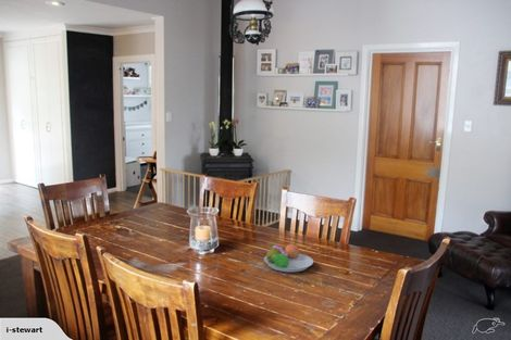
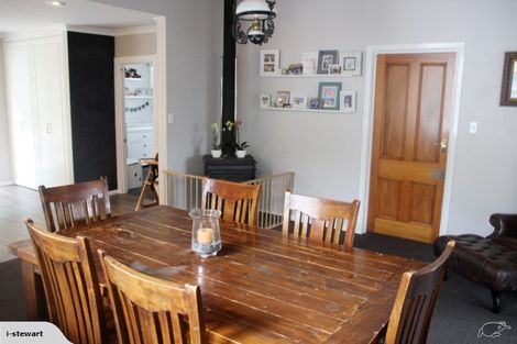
- fruit bowl (286, 255)
